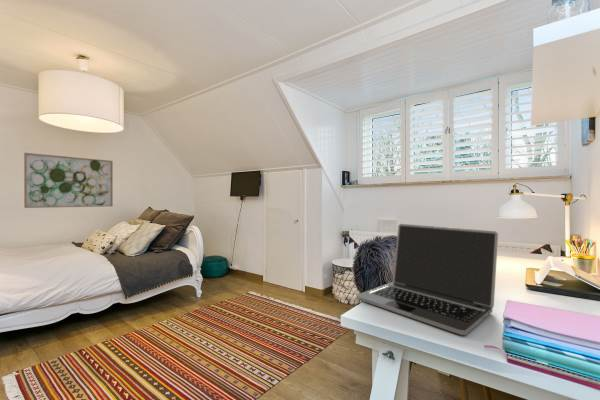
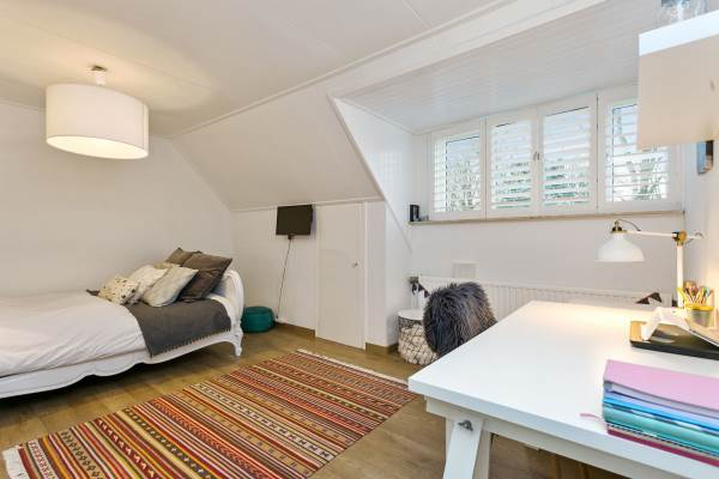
- wall art (72, 182)
- laptop (423, 266)
